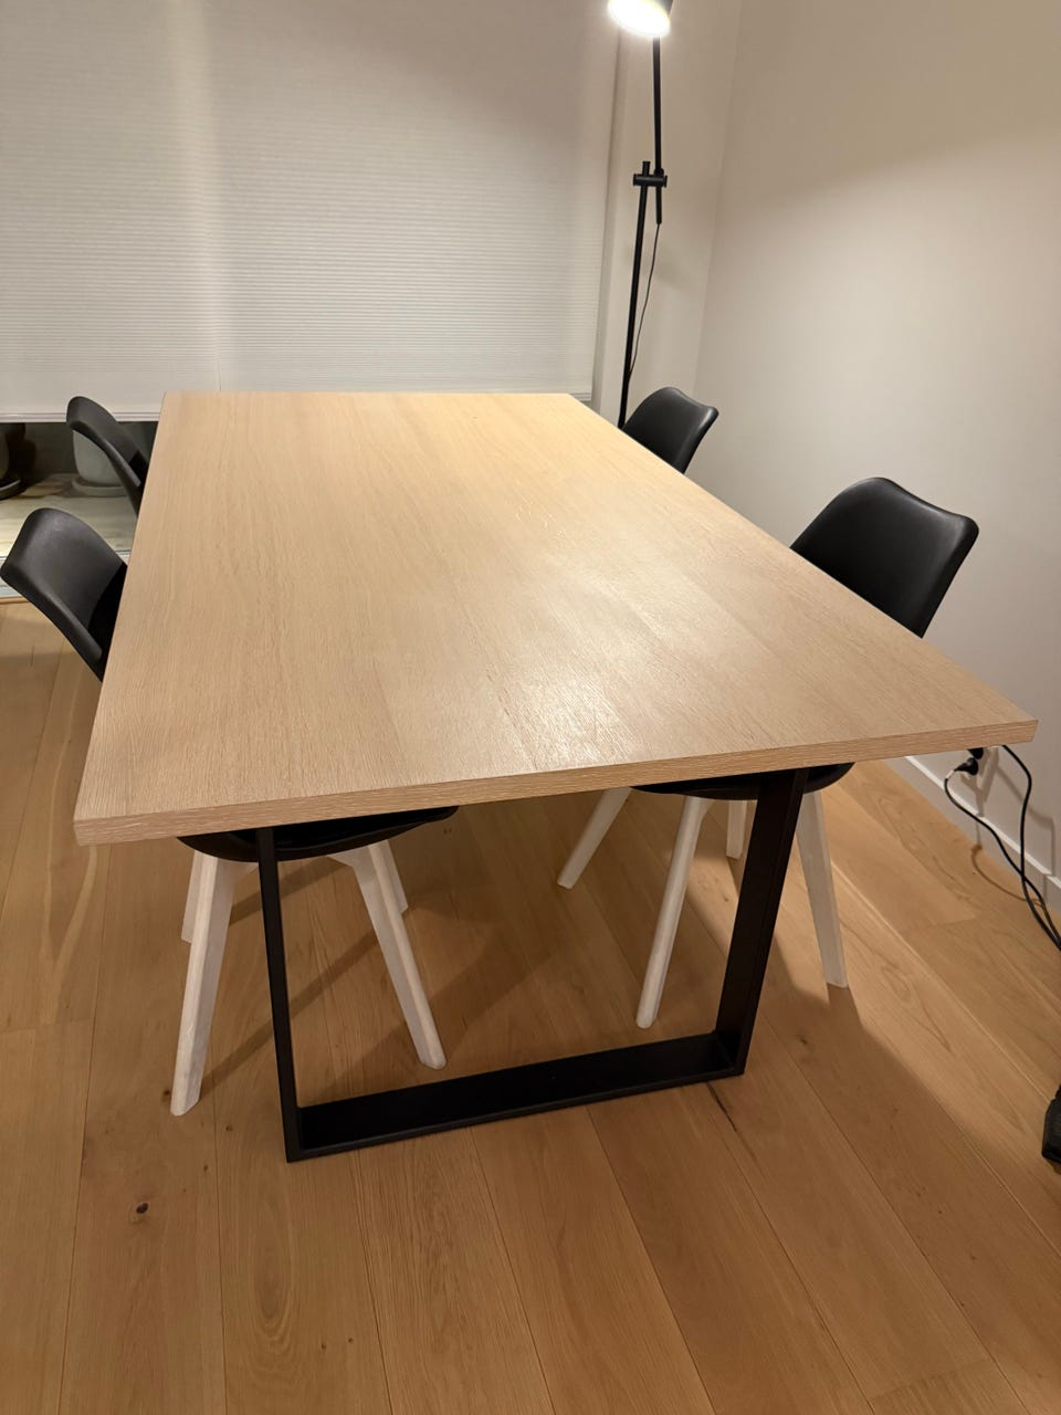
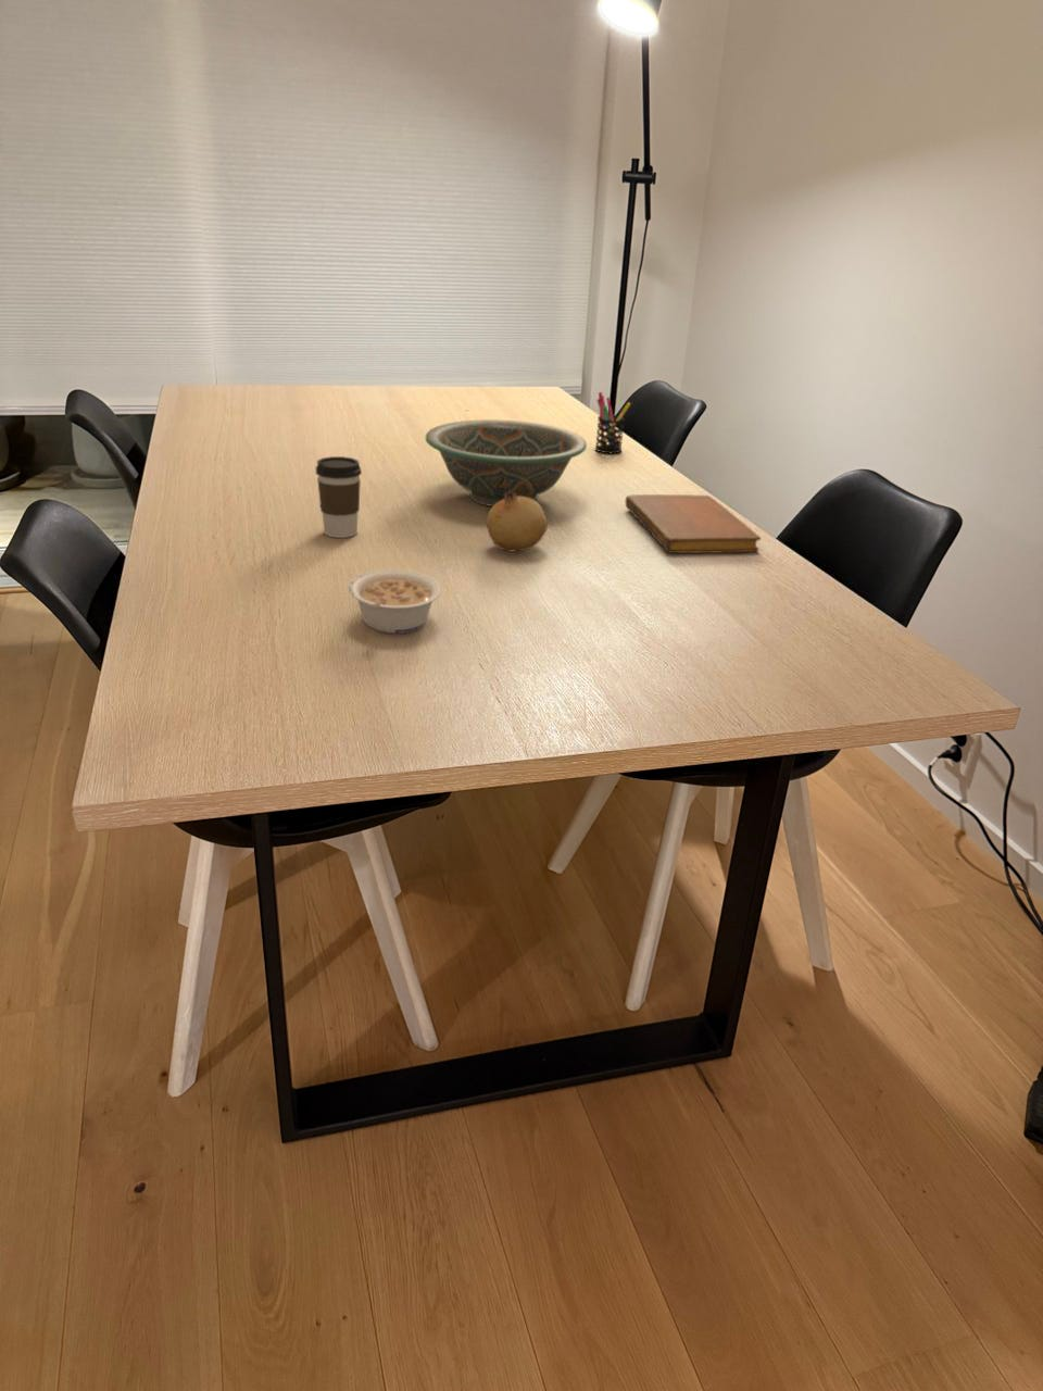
+ notebook (689, 521)
+ decorative bowl (504, 468)
+ legume (396, 602)
+ pen holder (607, 423)
+ fruit (516, 520)
+ coffee cup (339, 497)
